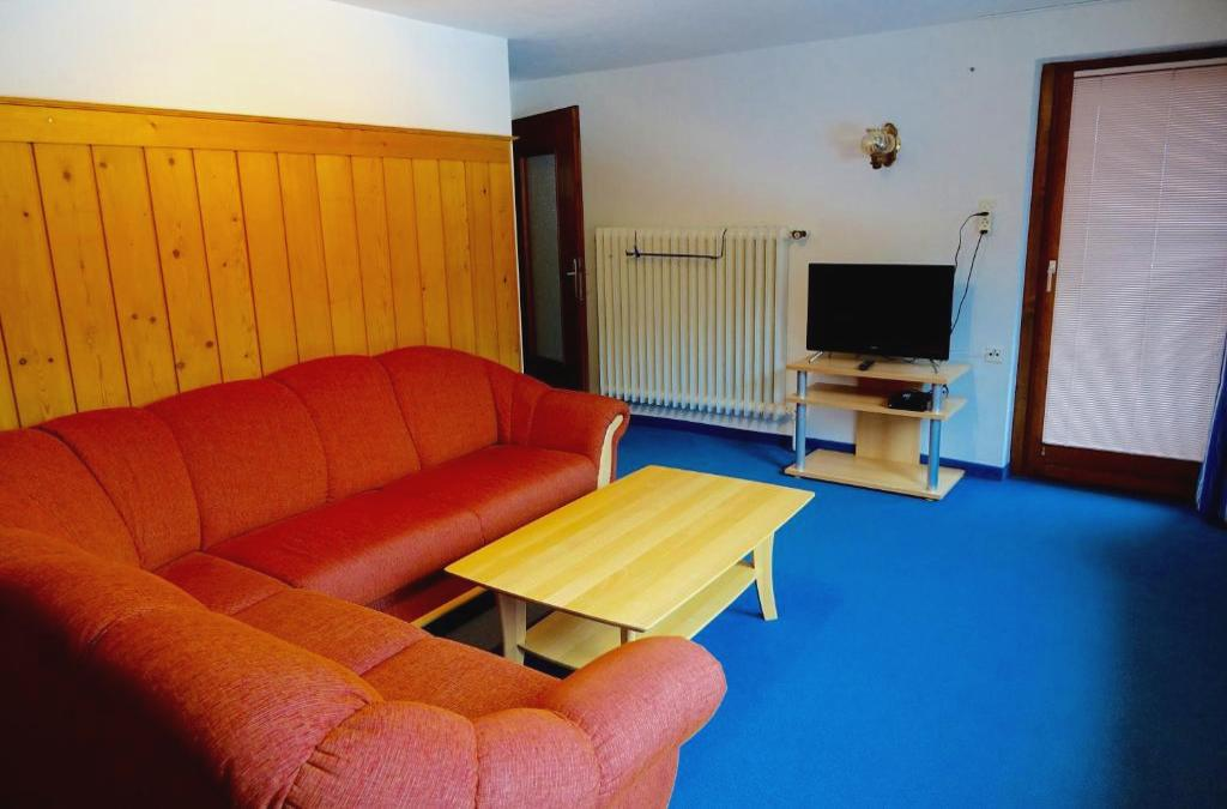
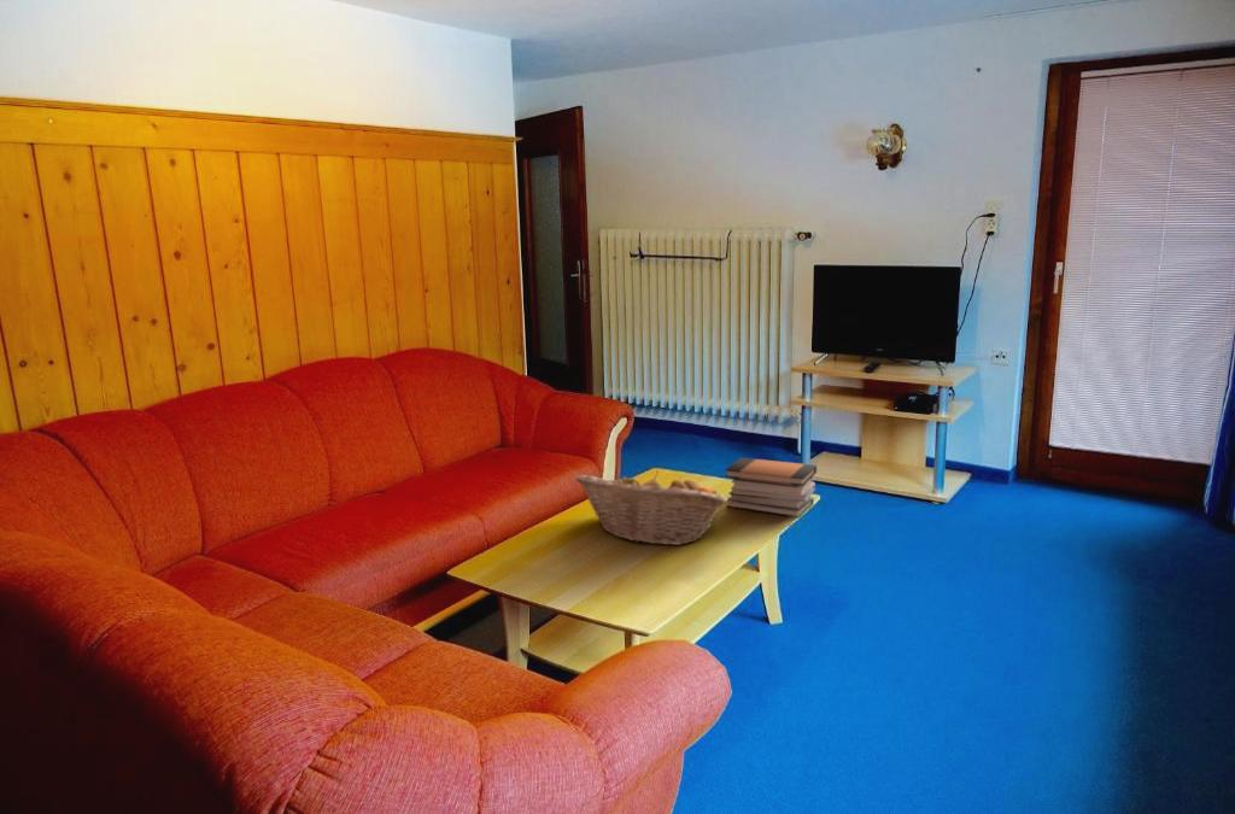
+ fruit basket (650, 499)
+ book stack (771, 486)
